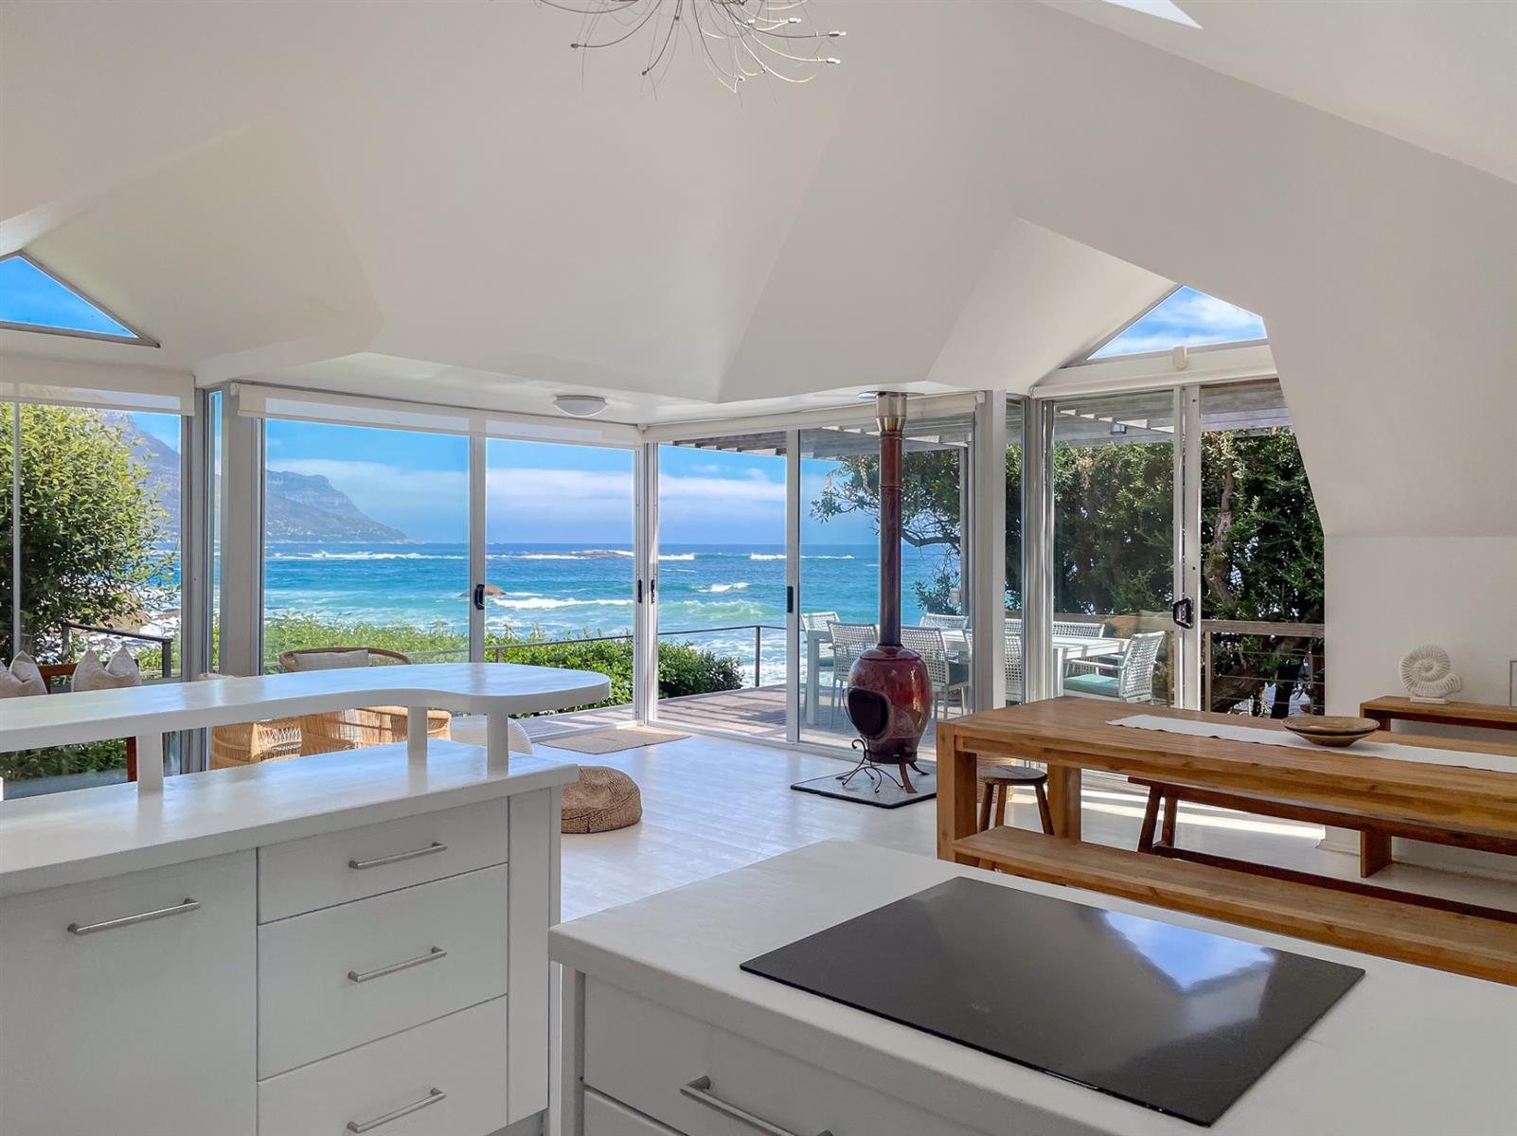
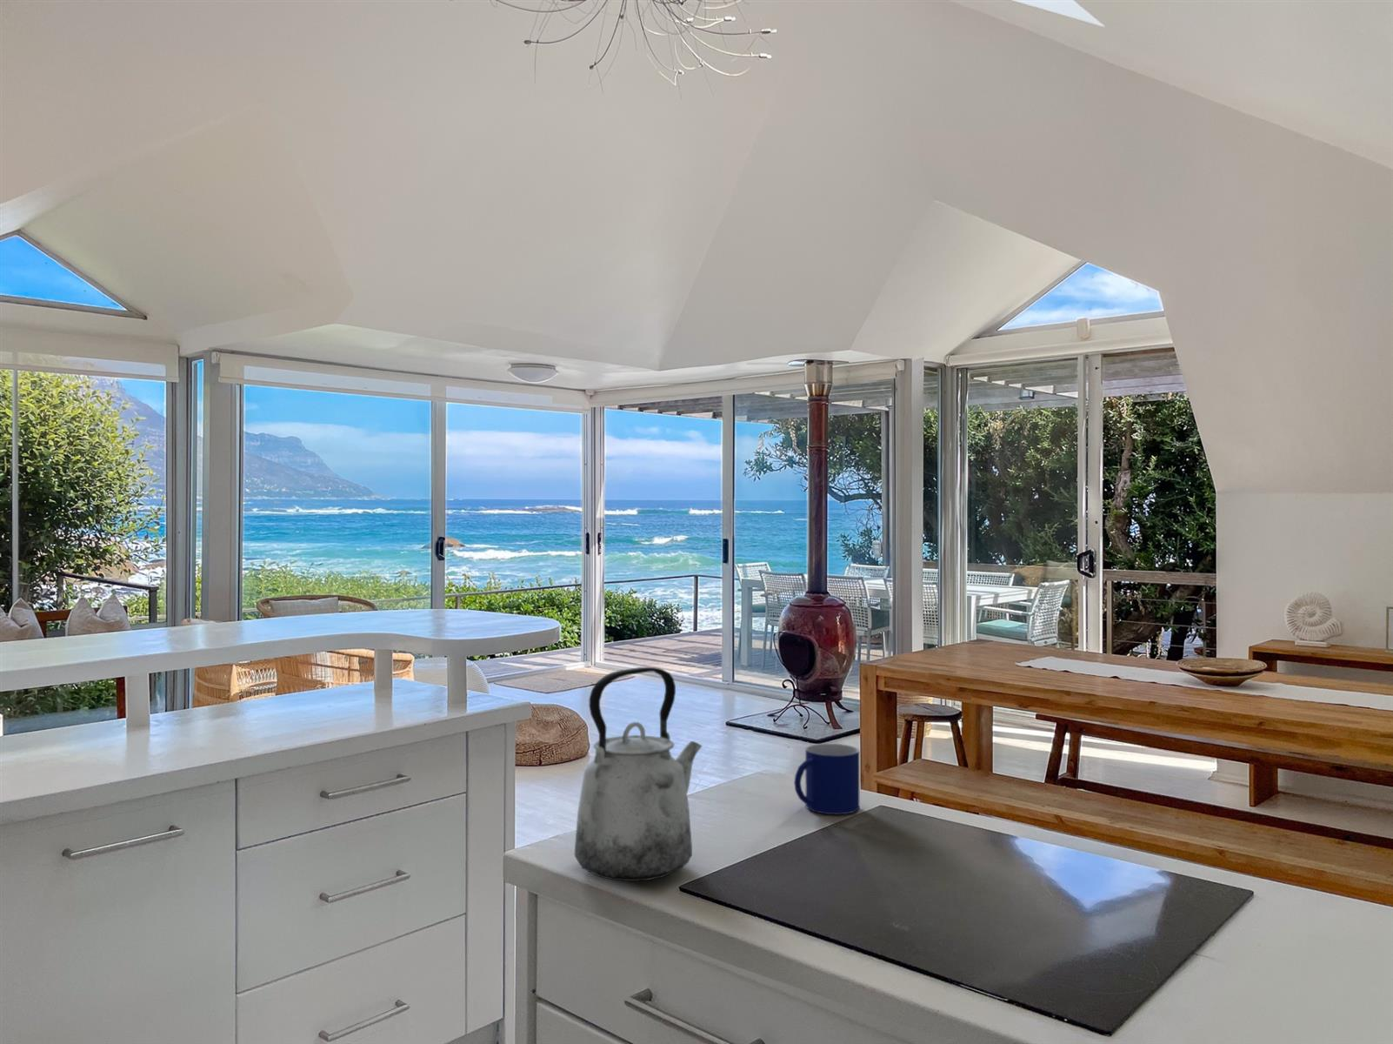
+ kettle (649, 764)
+ mug (823, 780)
